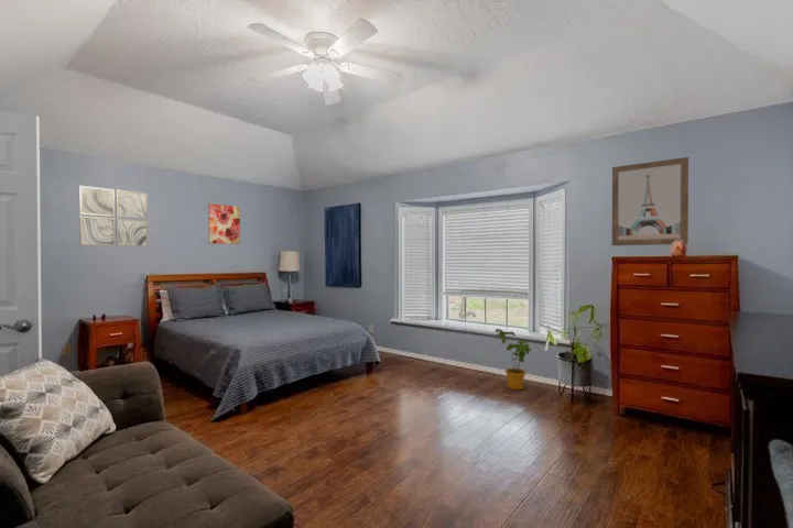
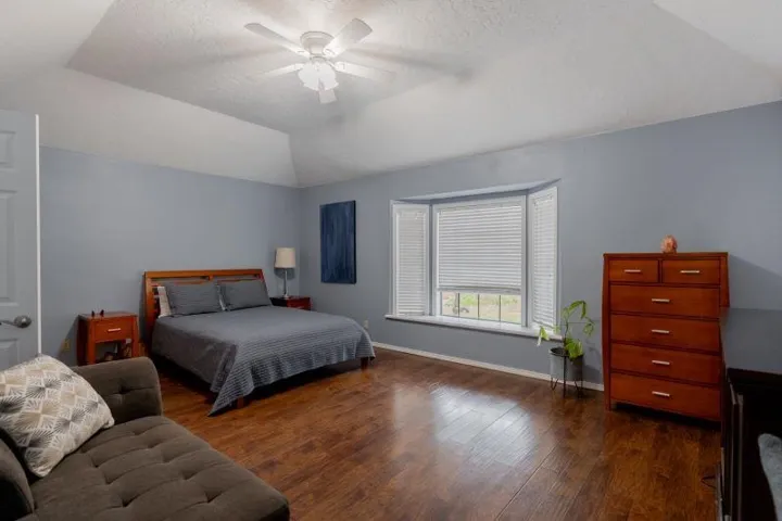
- wall art (116, 217)
- wall art (225, 224)
- house plant (518, 356)
- wall art (648, 204)
